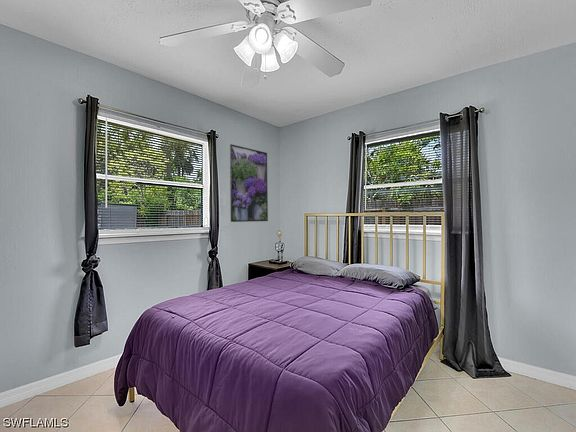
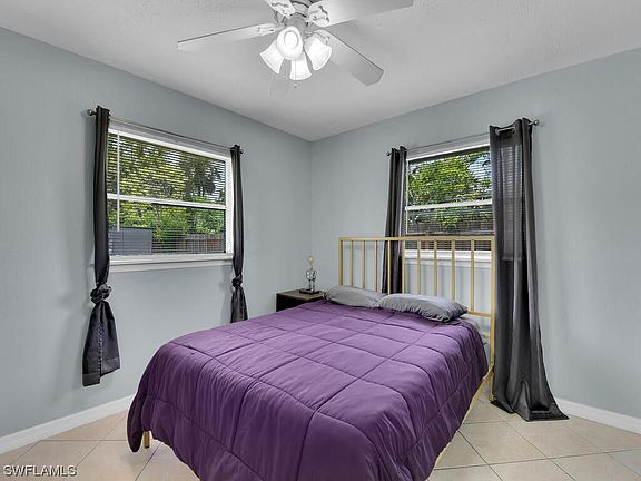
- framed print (250, 185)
